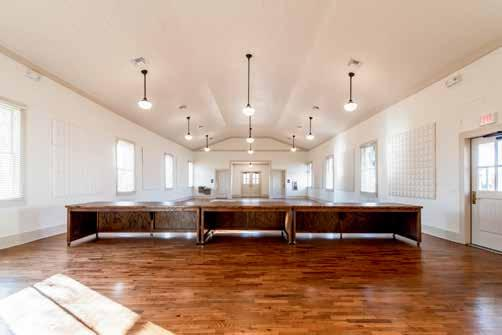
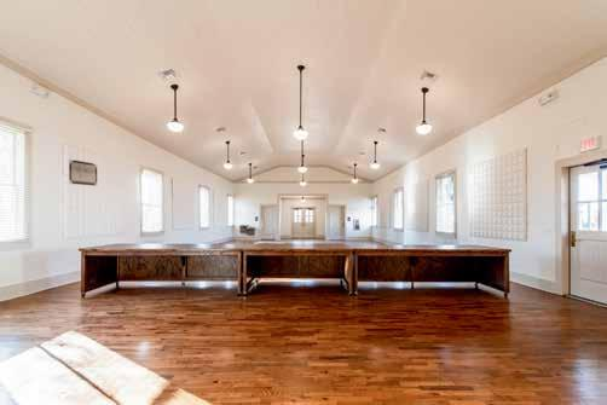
+ map (83, 173)
